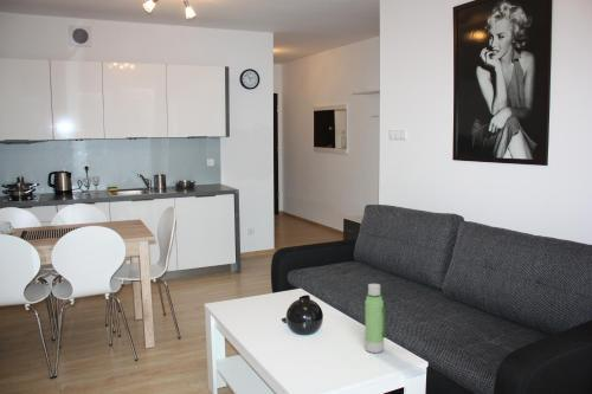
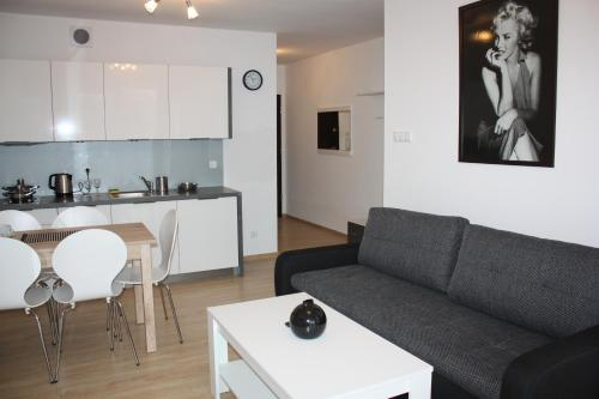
- water bottle (374, 317)
